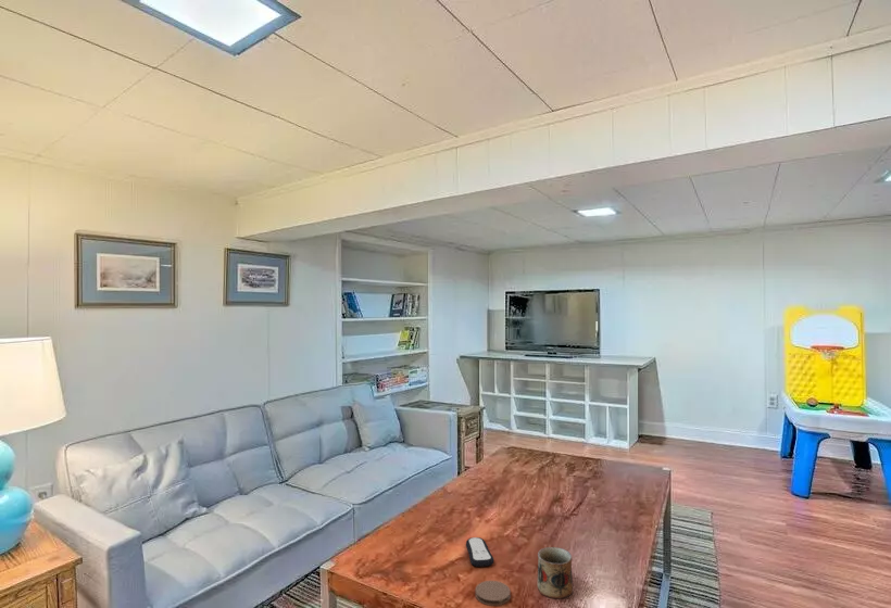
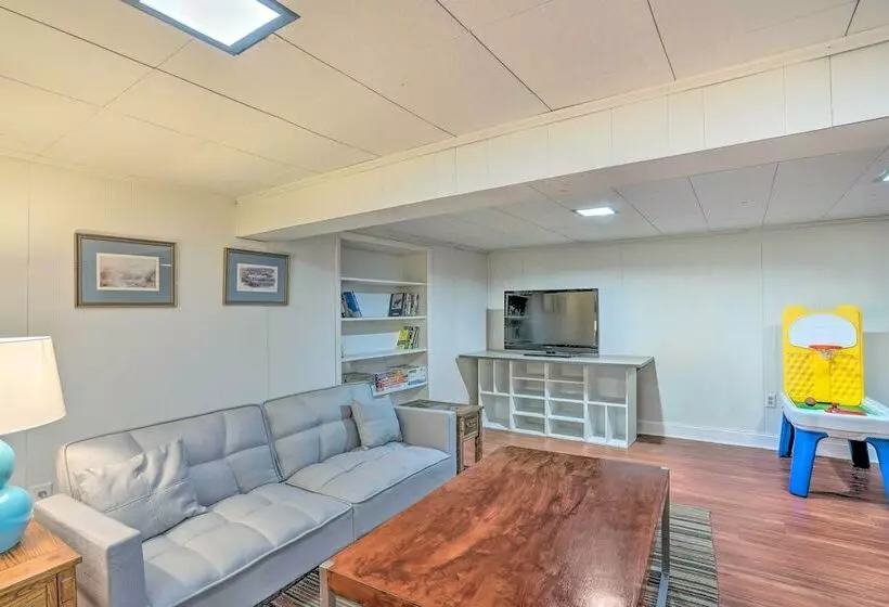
- coaster (492, 592)
- mug (554, 570)
- remote control (478, 550)
